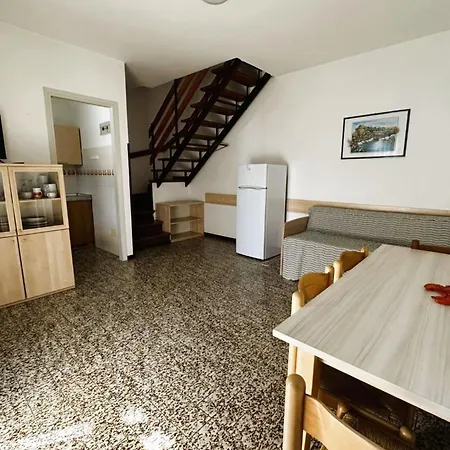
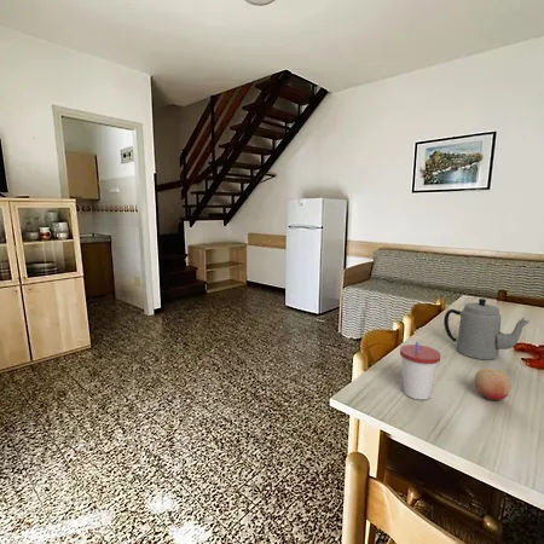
+ teapot (482, 326)
+ cup (418, 366)
+ fruit (492, 383)
